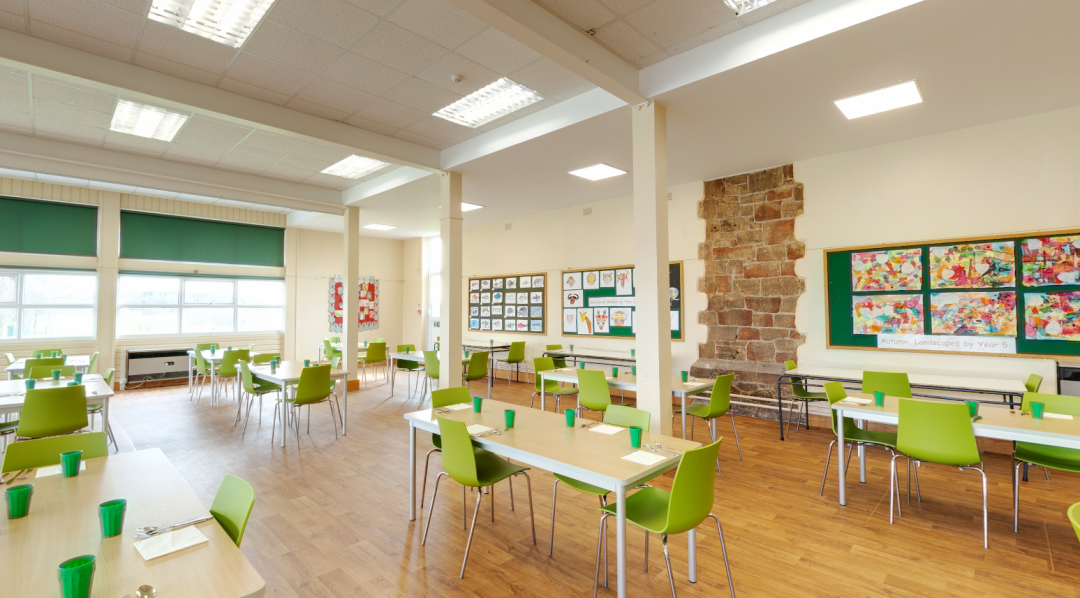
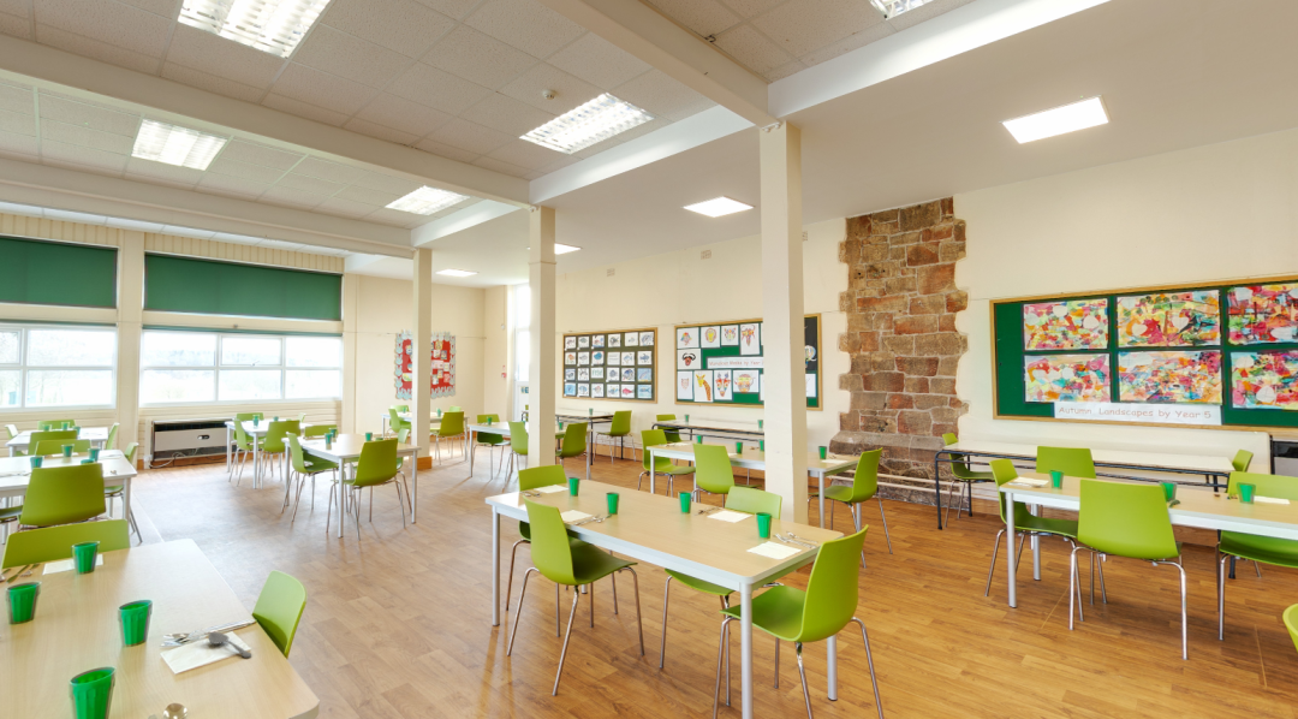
+ spoon (230, 643)
